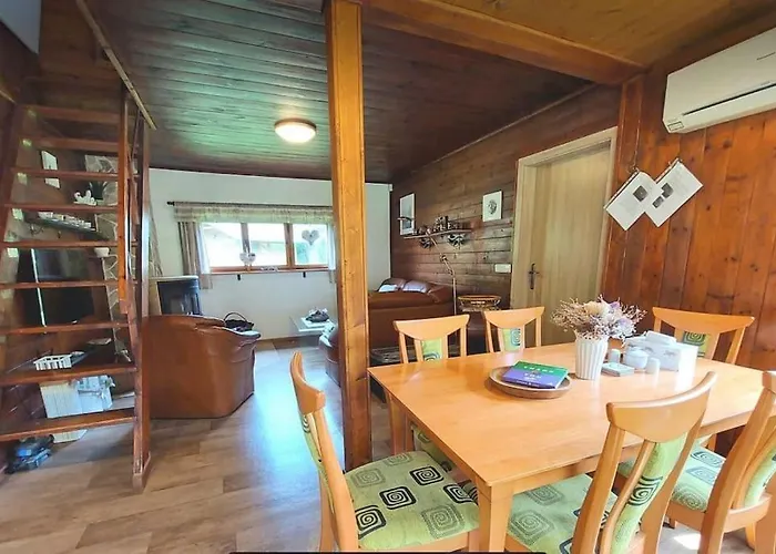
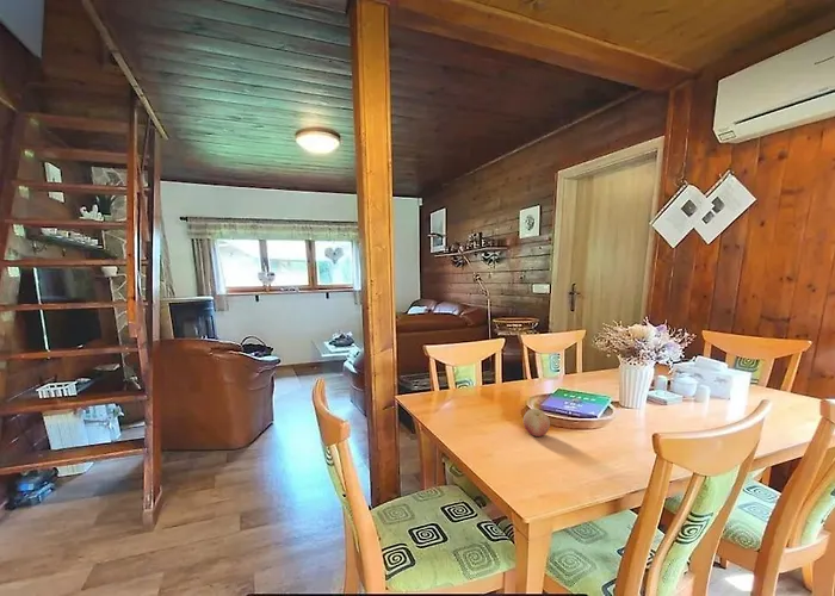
+ fruit (536, 422)
